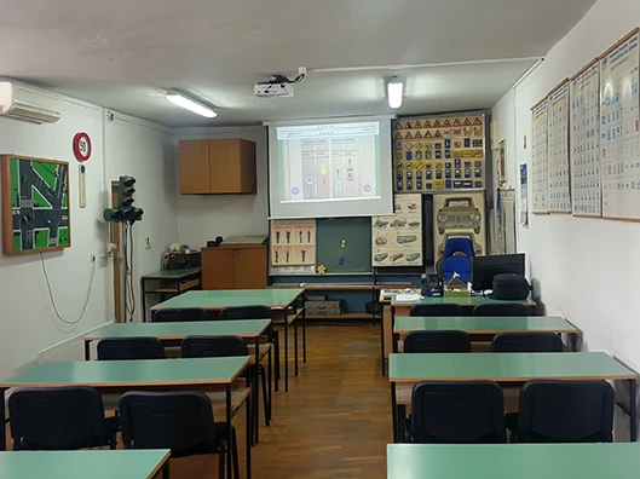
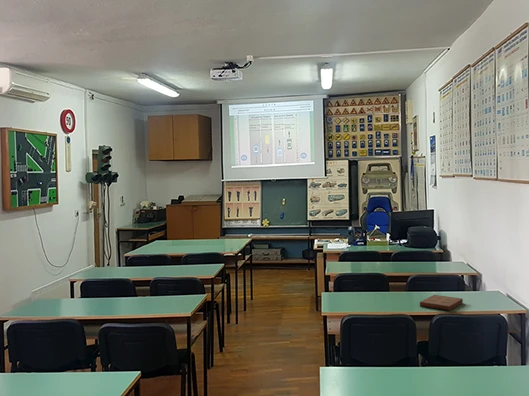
+ book (441, 302)
